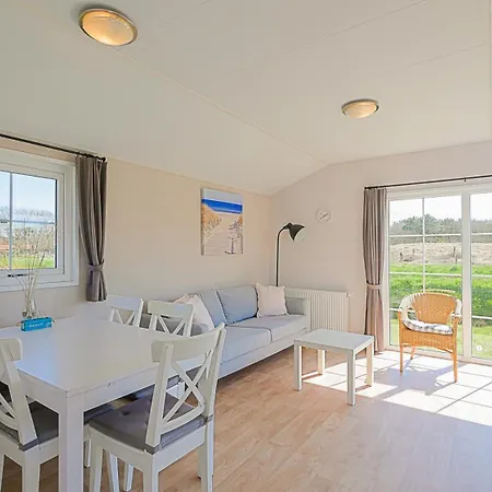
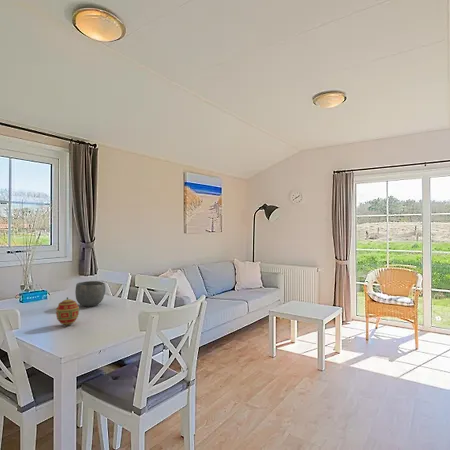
+ bowl (90, 293)
+ decorative egg (67, 310)
